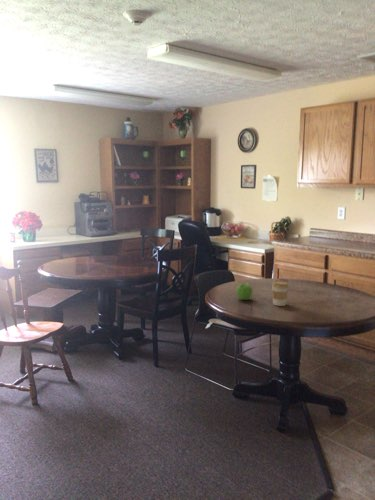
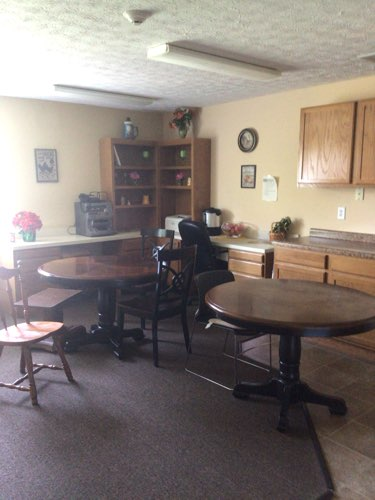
- coffee cup (279, 292)
- fruit (244, 291)
